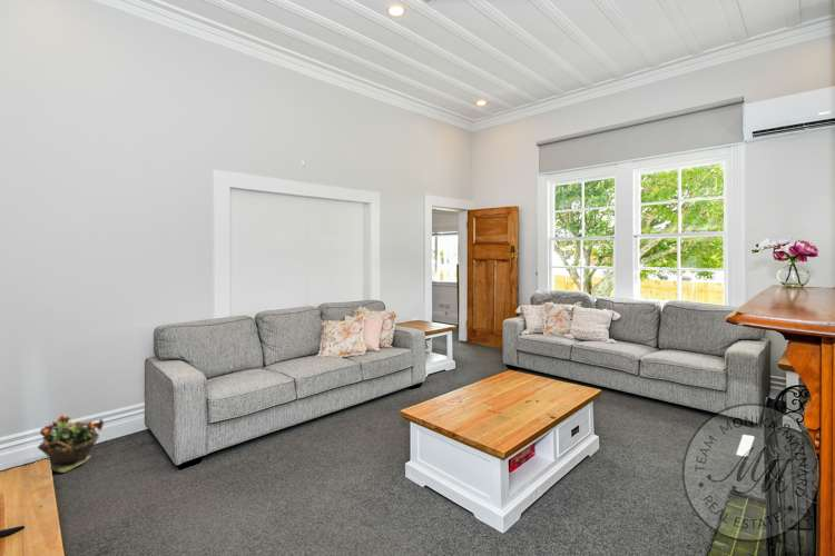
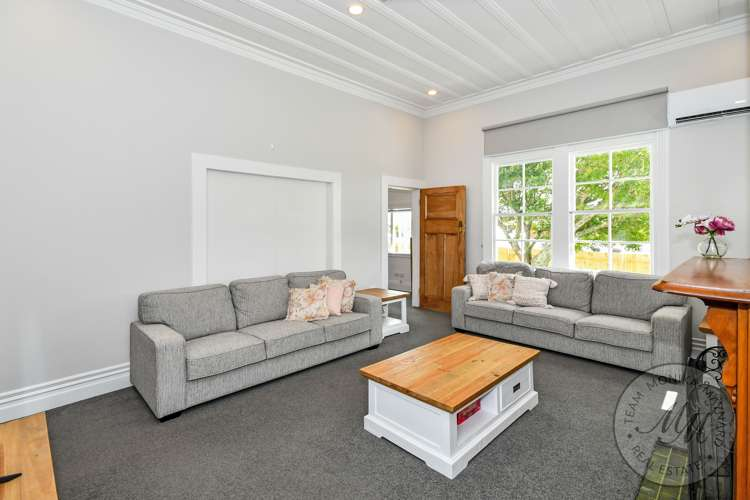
- potted plant (71, 437)
